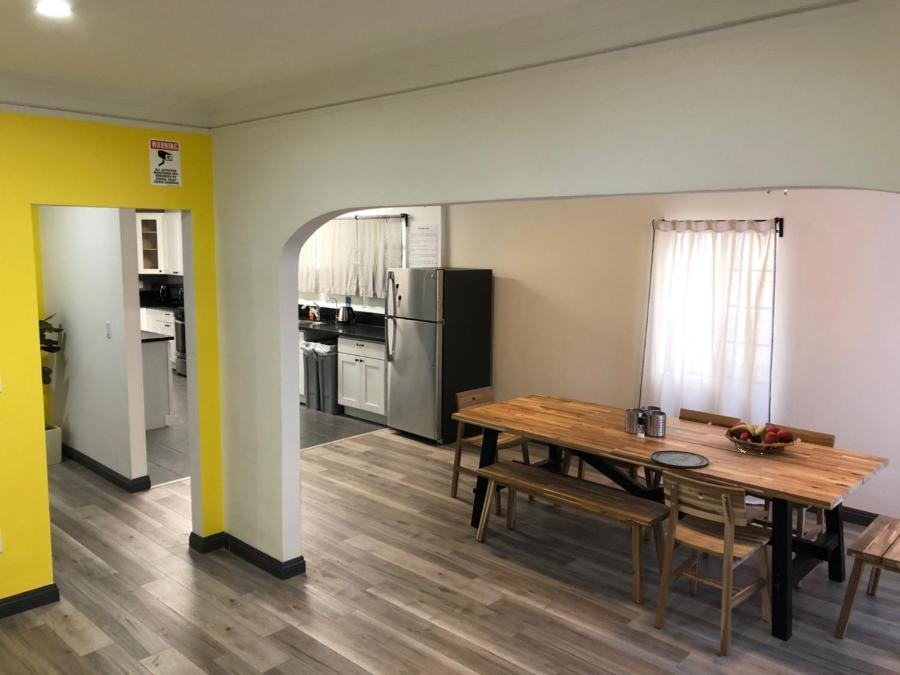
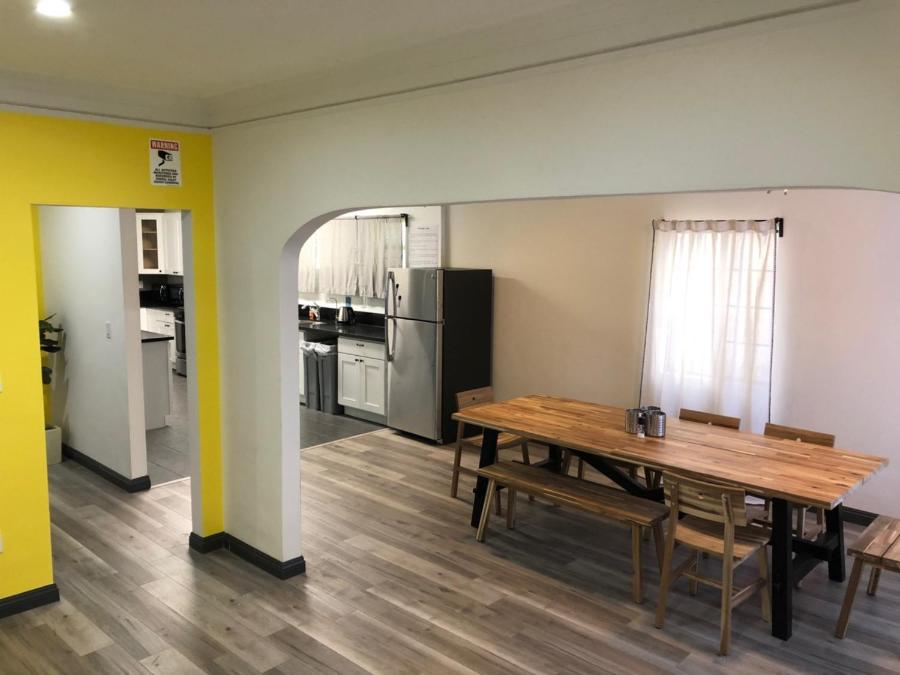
- fruit basket (759, 436)
- plate (679, 459)
